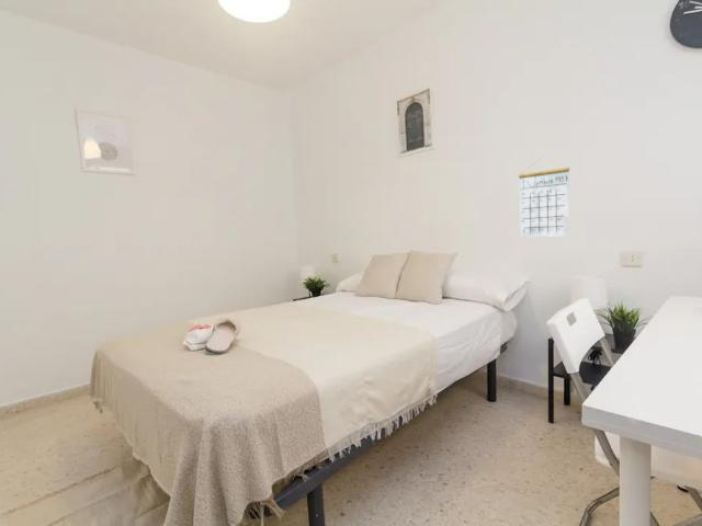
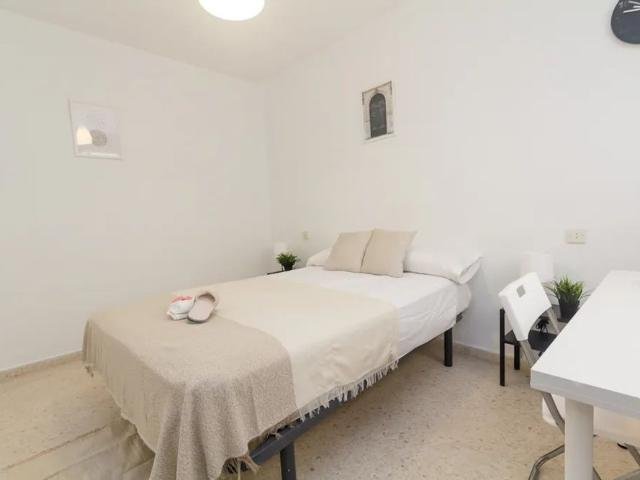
- calendar (543, 196)
